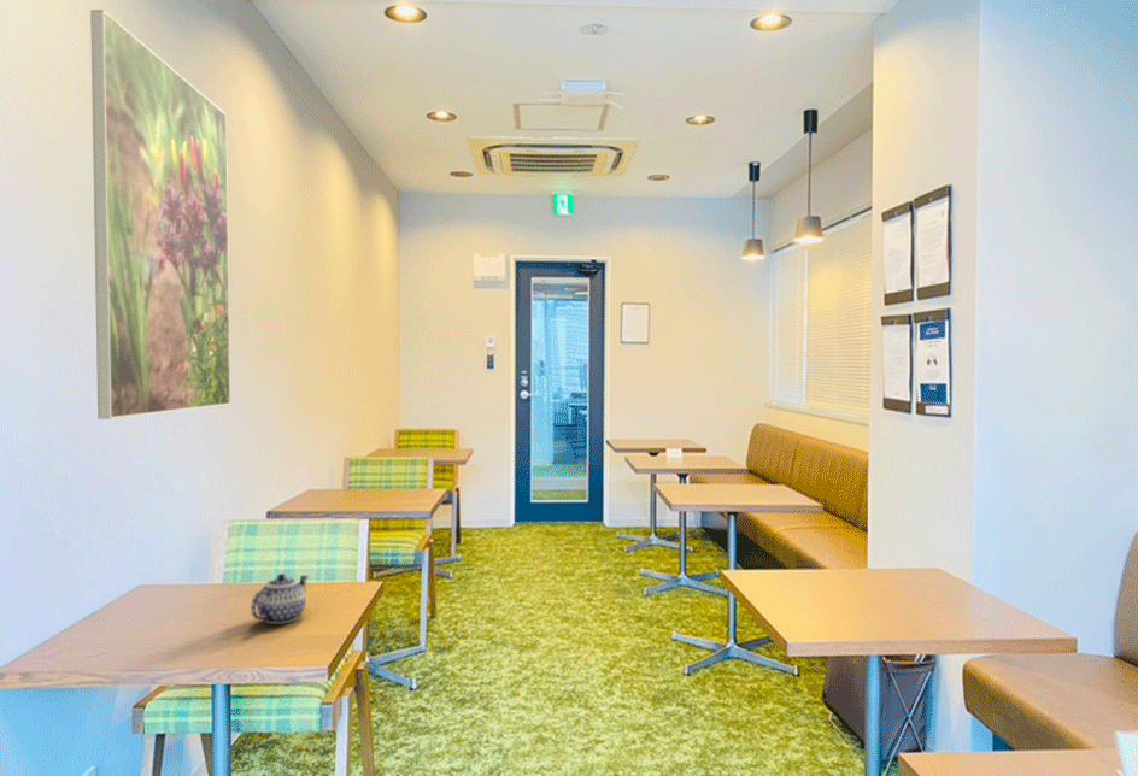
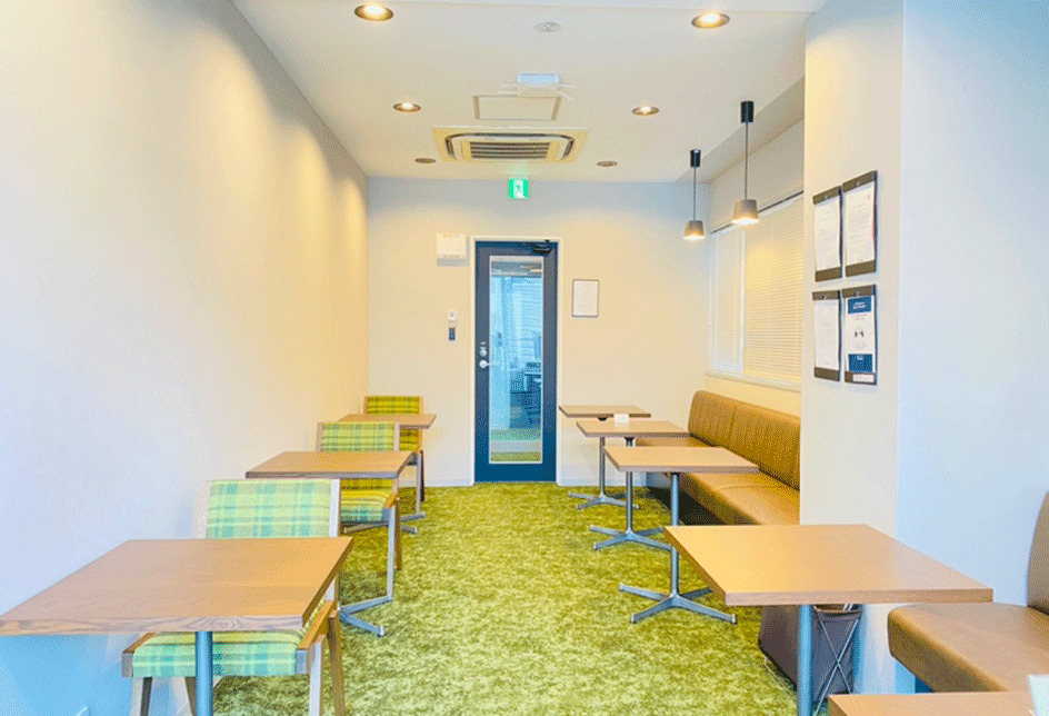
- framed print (172, 241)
- teapot (281, 596)
